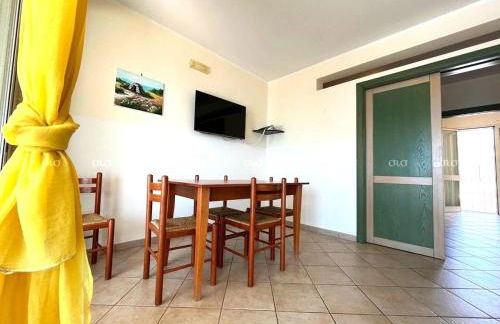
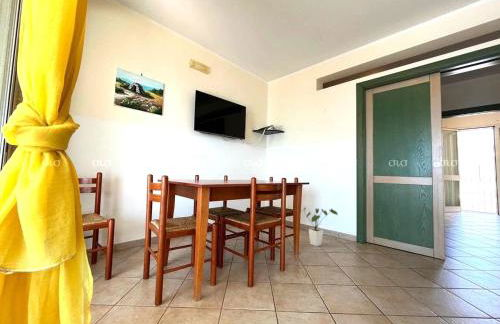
+ house plant (317, 226)
